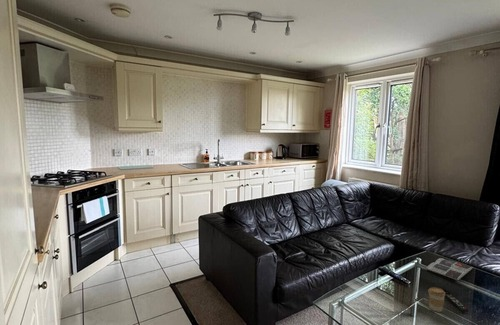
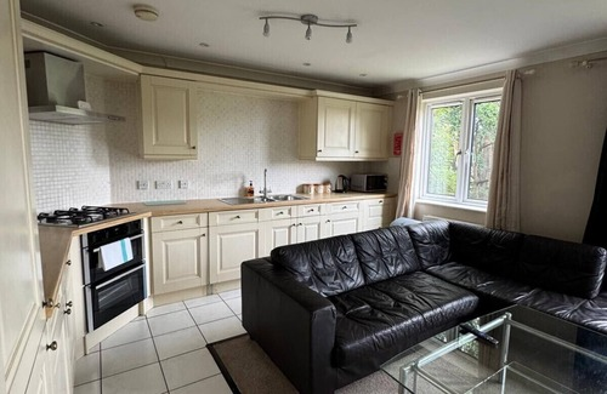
- magazine (449, 267)
- coffee cup (436, 298)
- remote control (452, 299)
